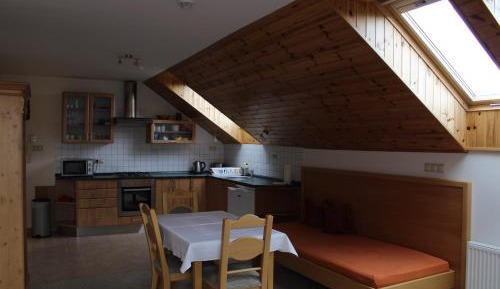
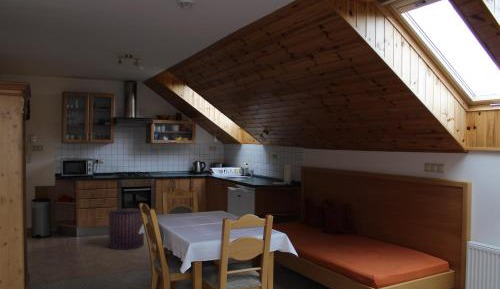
+ pouf (126, 228)
